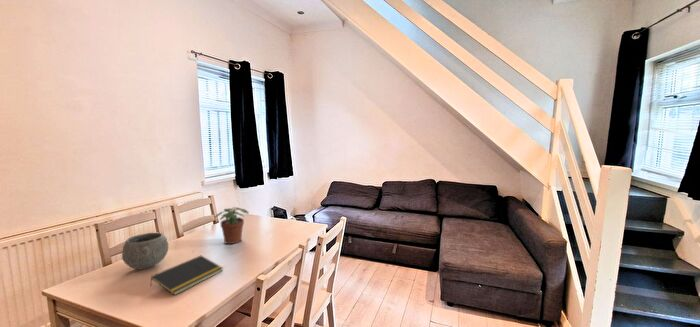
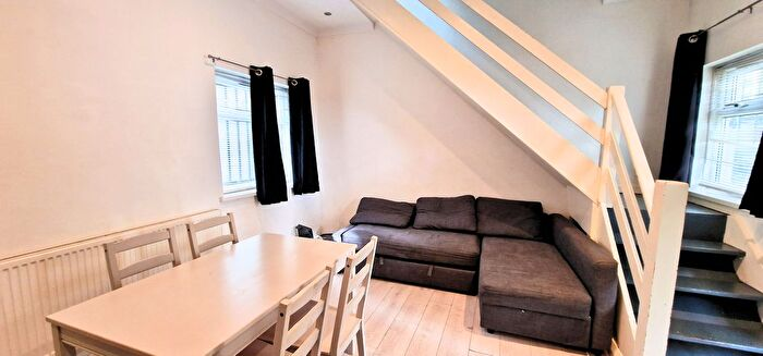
- notepad (189, 273)
- potted plant (232, 225)
- bowl (146, 251)
